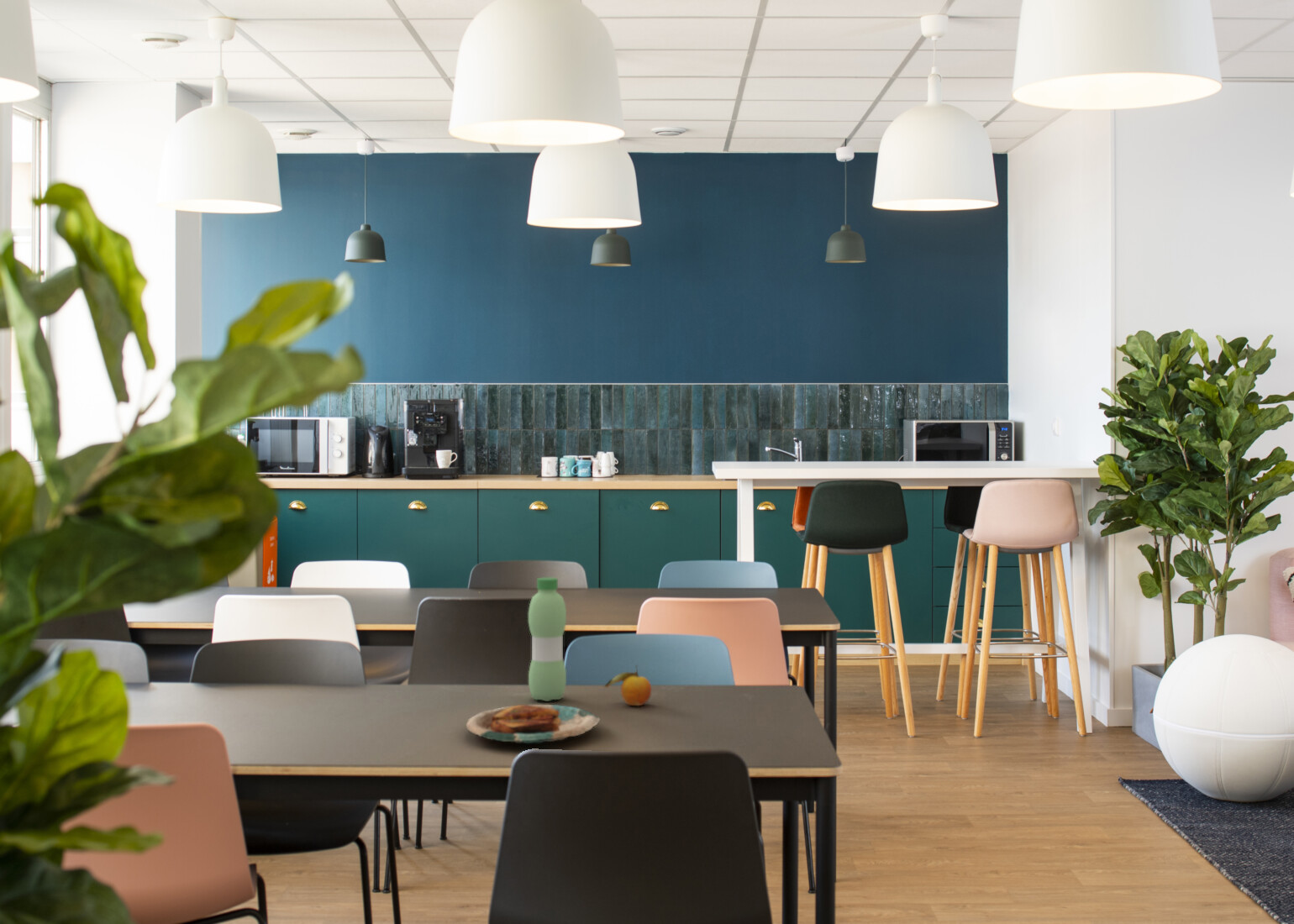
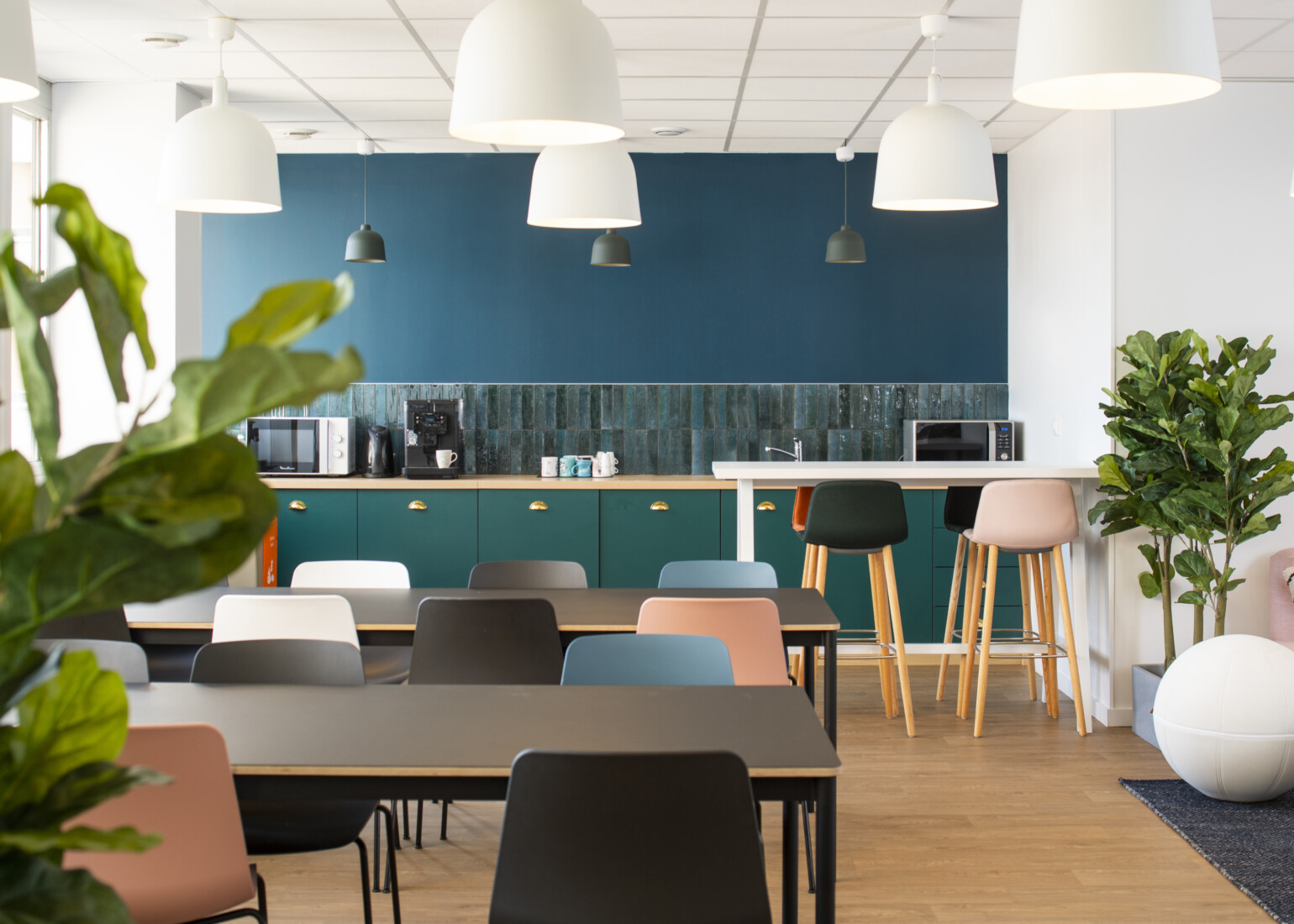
- water bottle (547, 638)
- plate (534, 723)
- fruit (627, 684)
